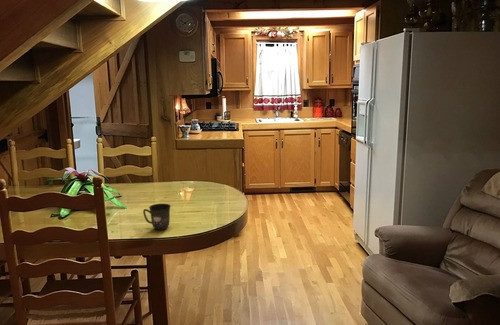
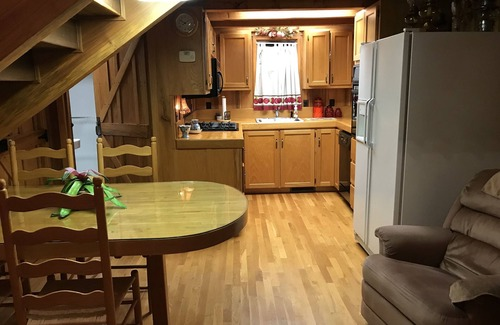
- mug (156, 217)
